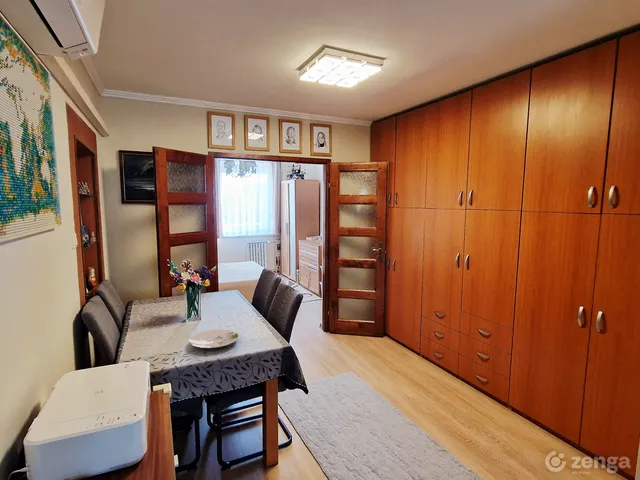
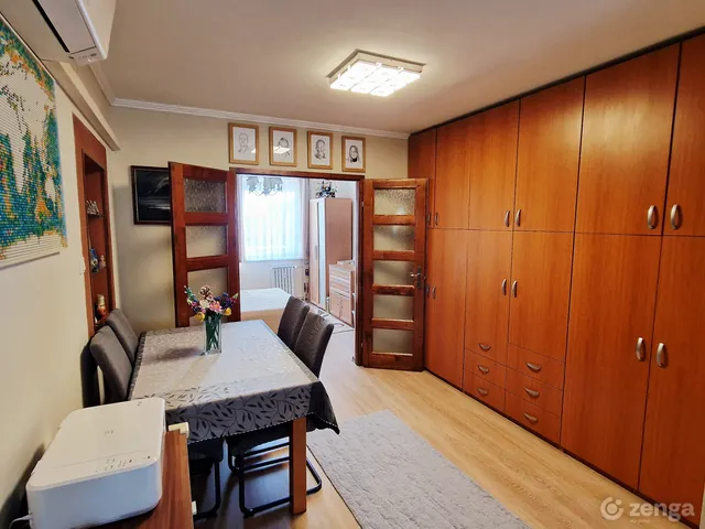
- plate (214, 340)
